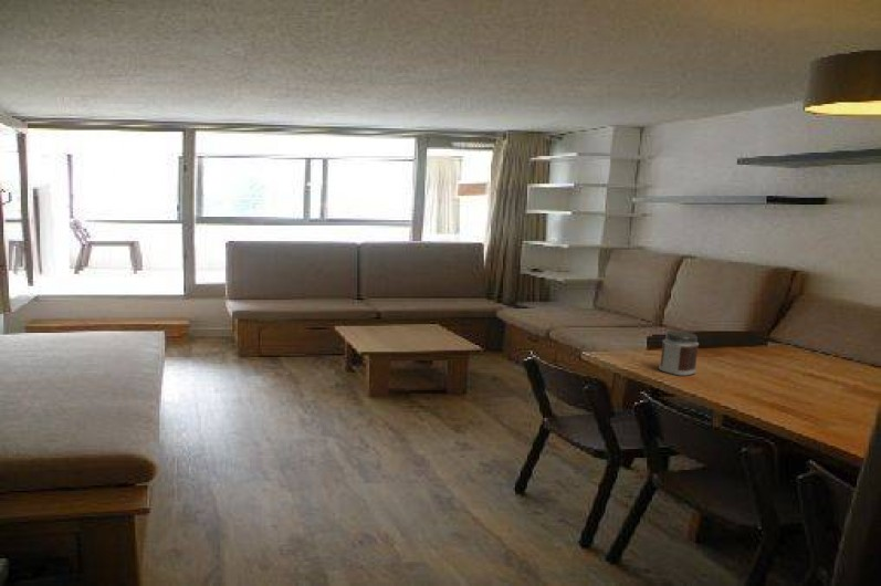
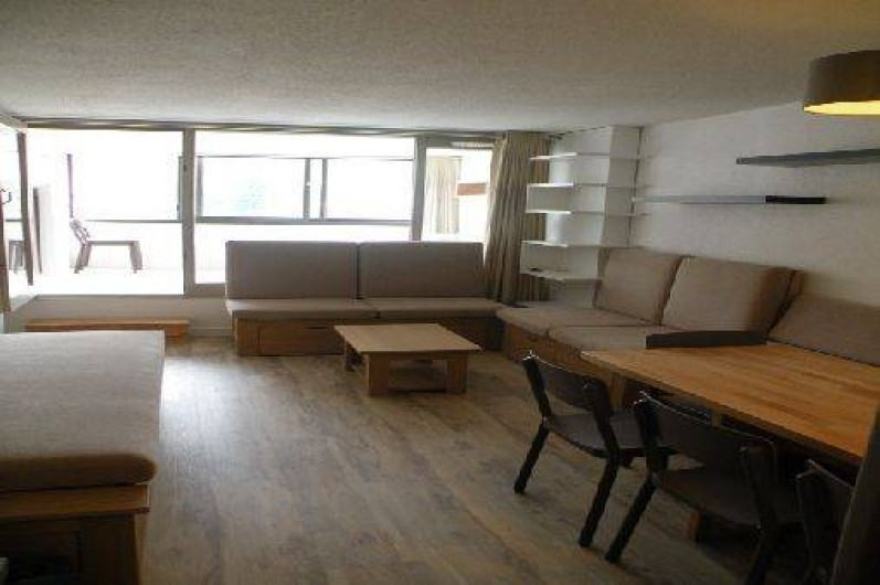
- jar (679, 352)
